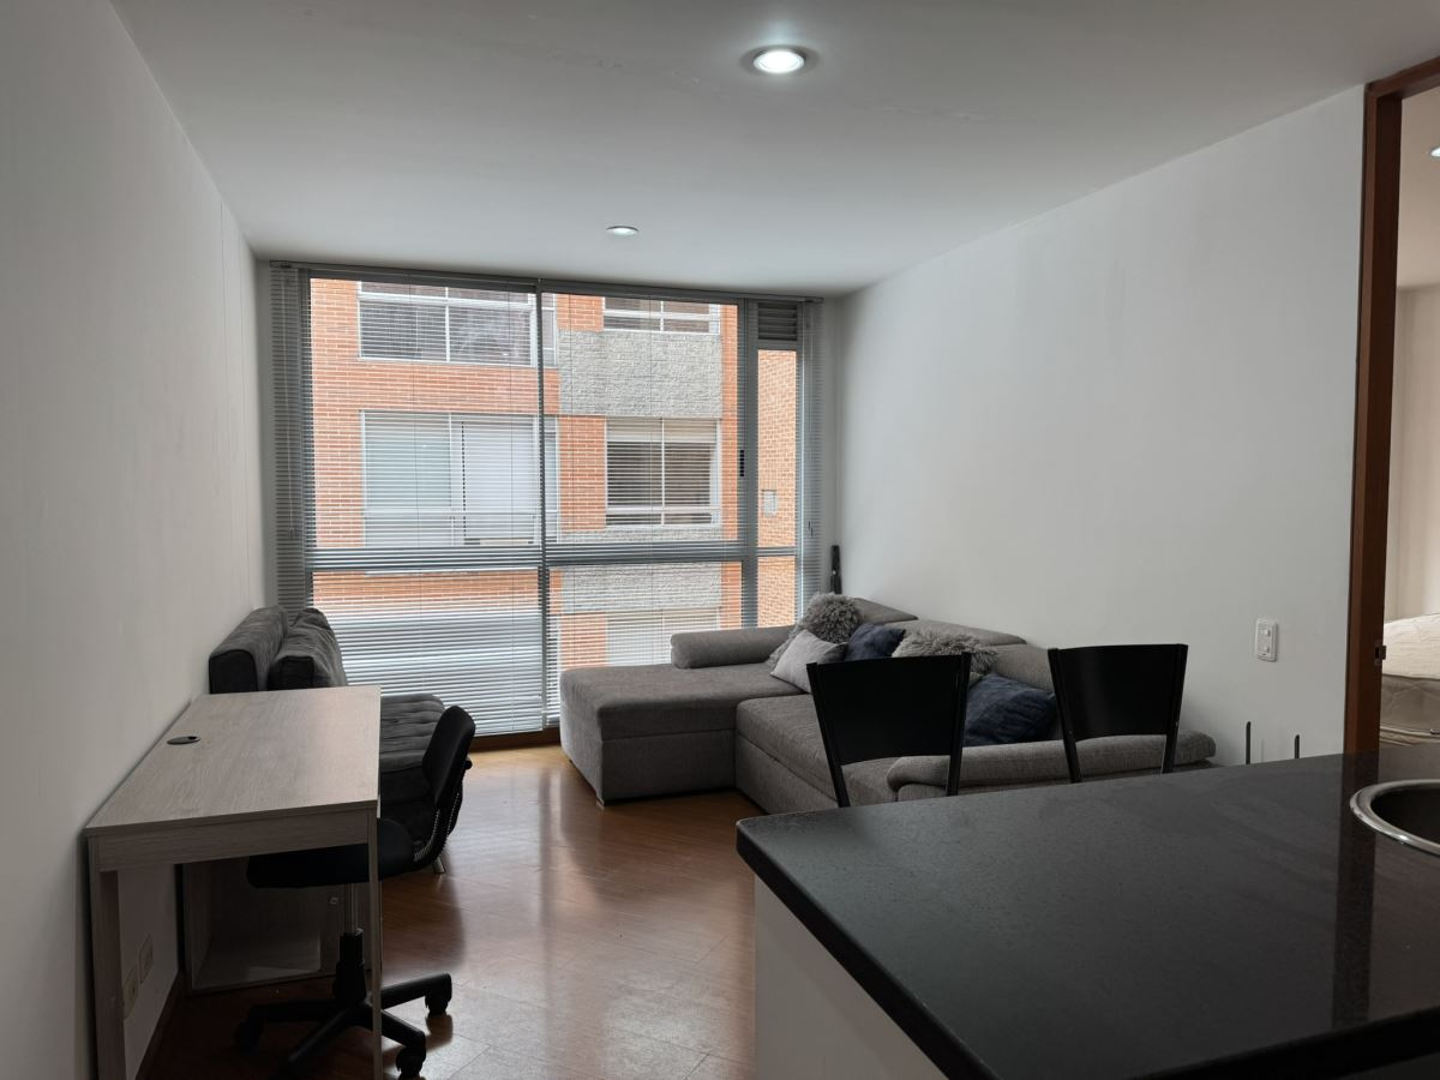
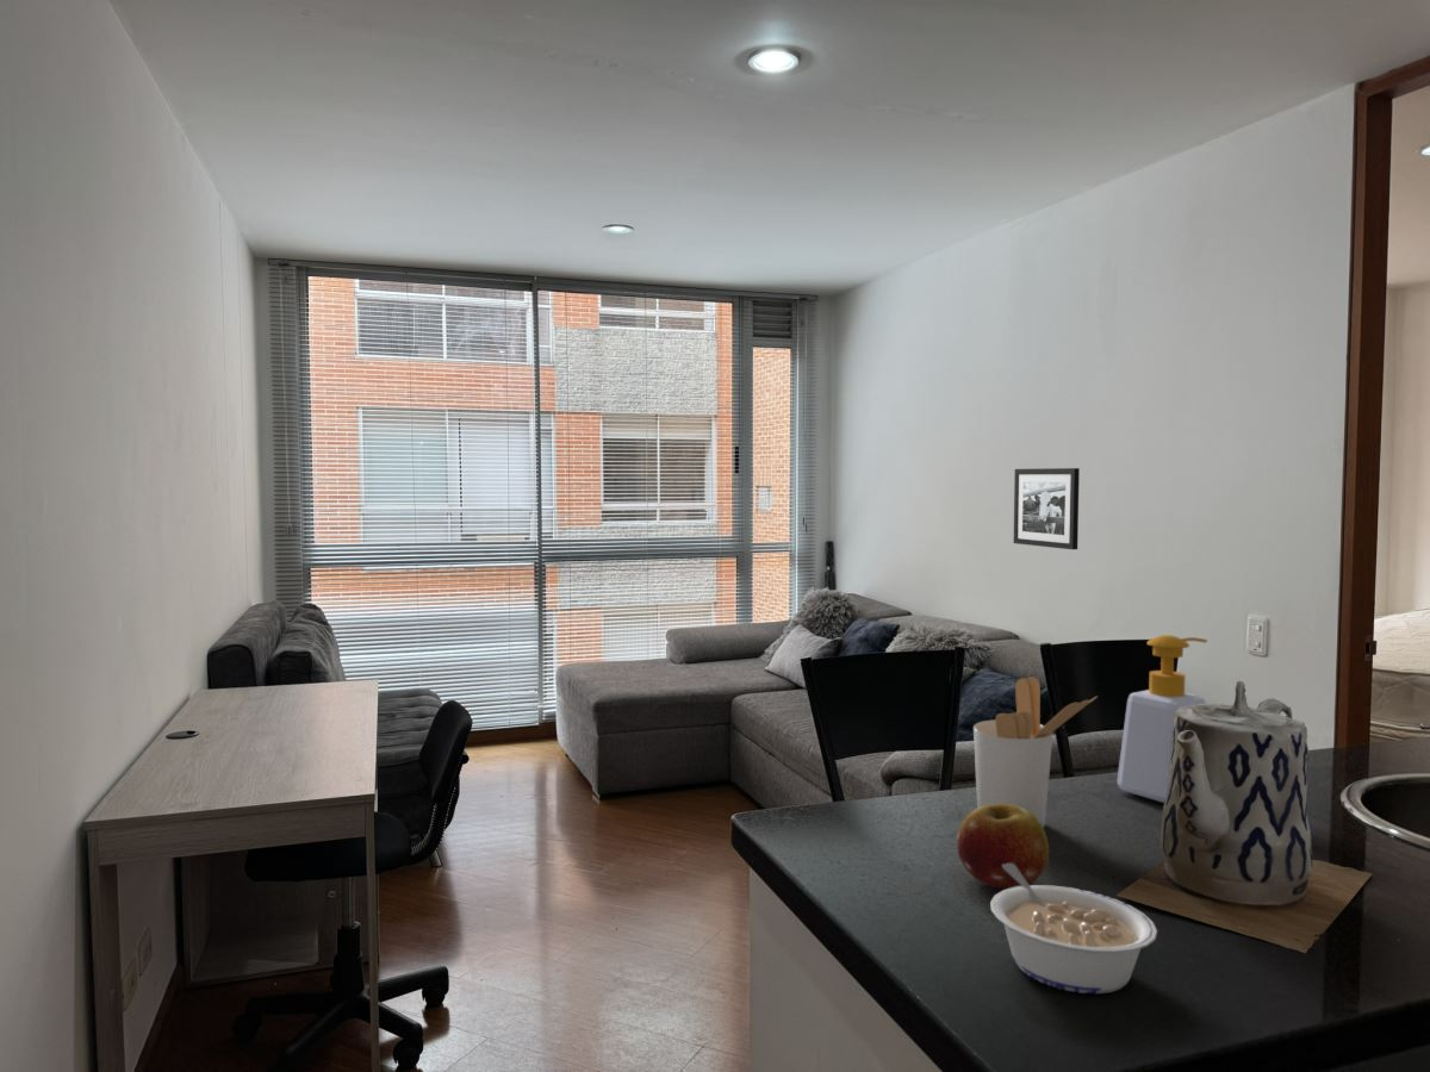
+ utensil holder (1032, 755)
+ picture frame (1044, 507)
+ teapot (1250, 784)
+ soap bottle (1174, 712)
+ legume (1064, 934)
+ fruit (1002, 844)
